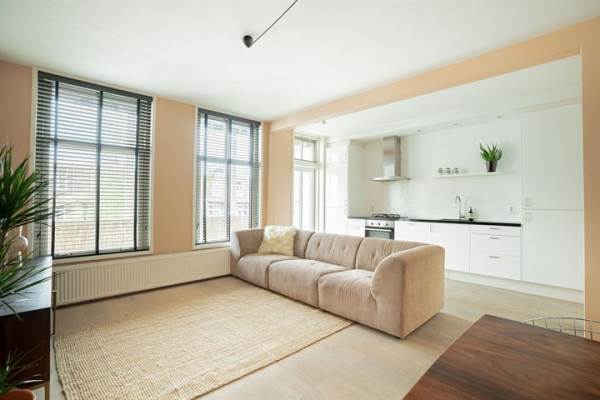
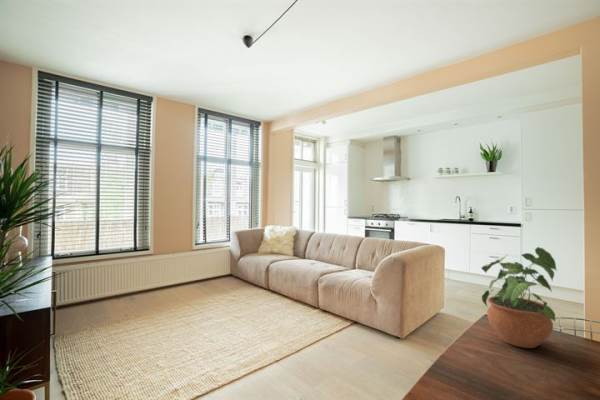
+ potted plant (525, 293)
